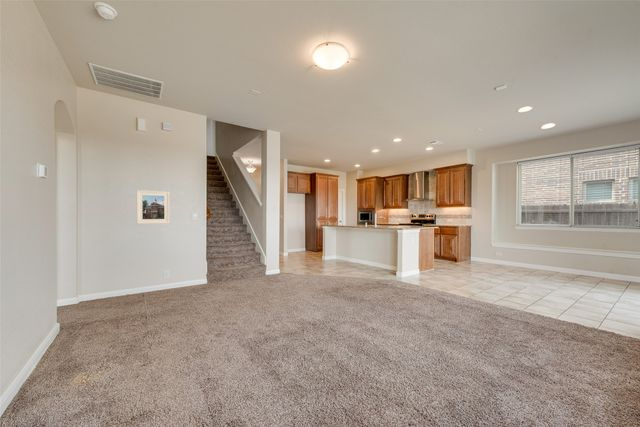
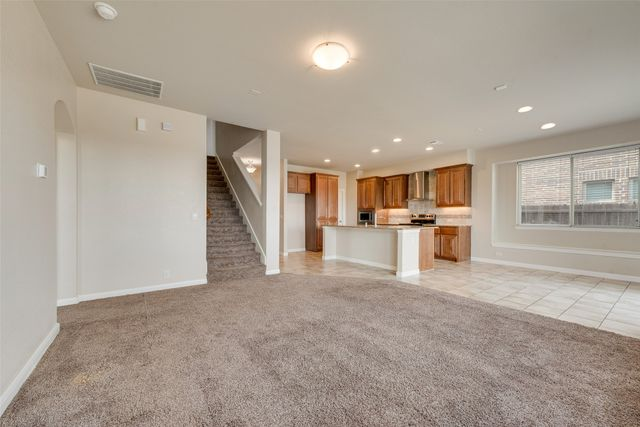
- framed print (153, 207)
